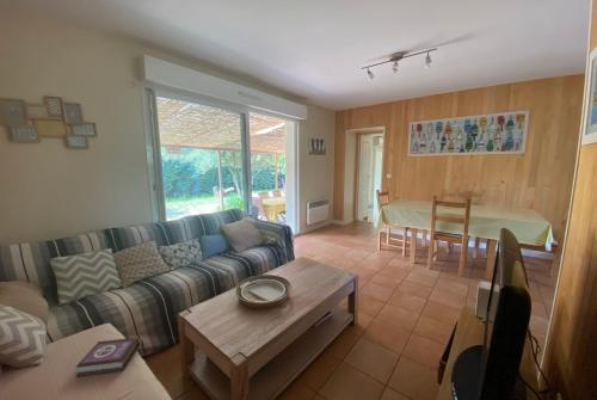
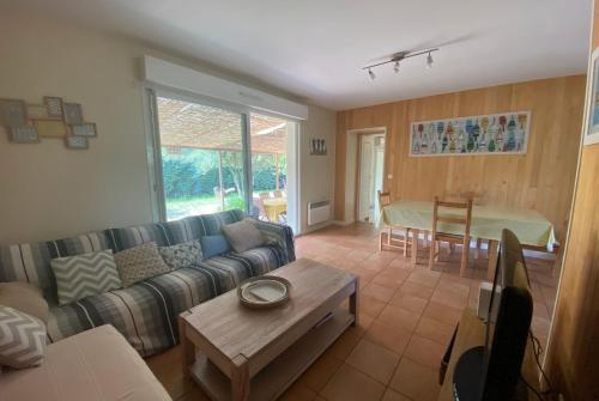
- book (110, 355)
